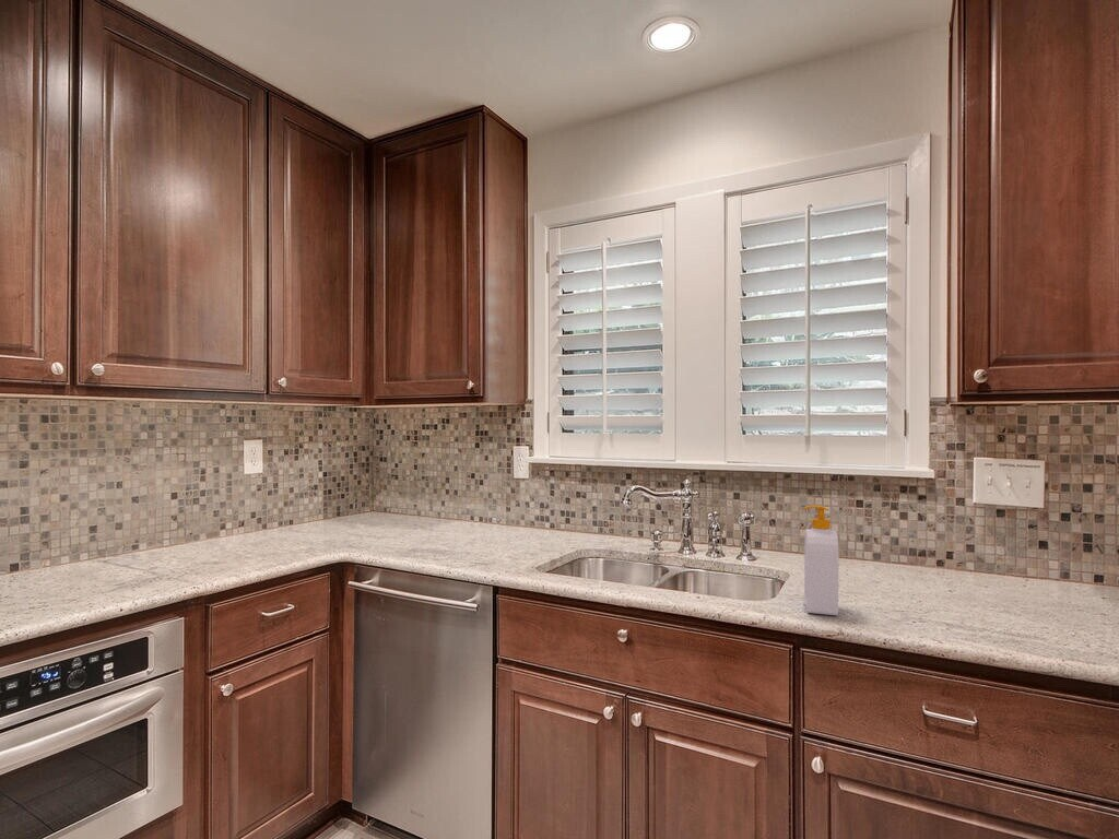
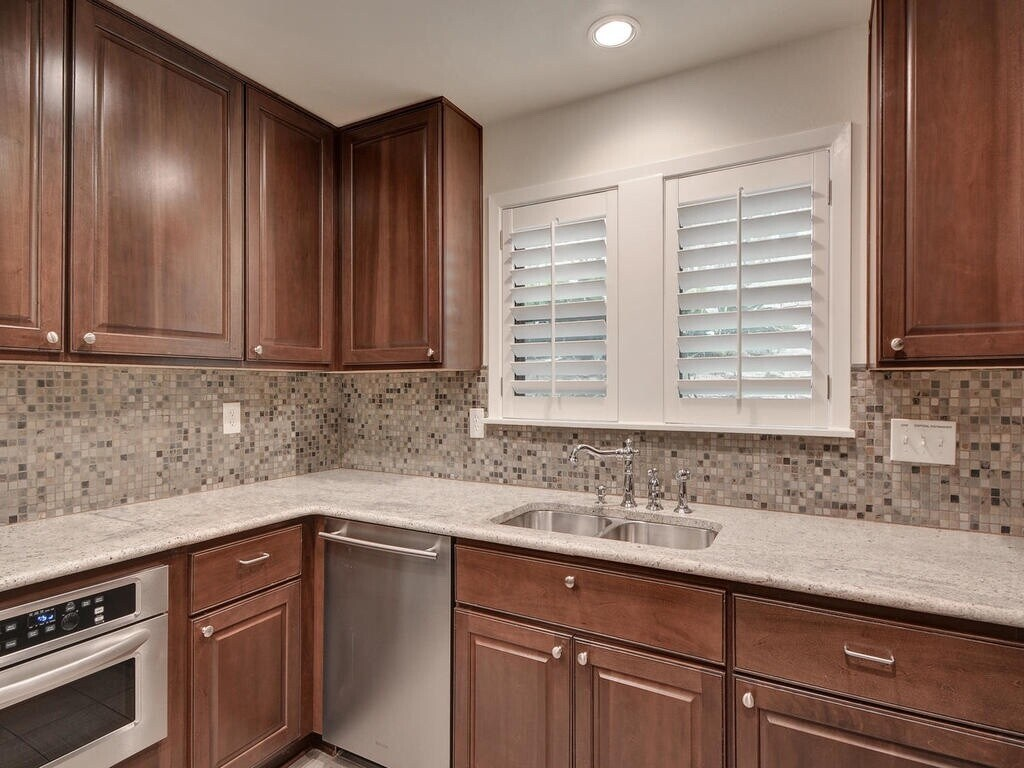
- soap bottle (818, 557)
